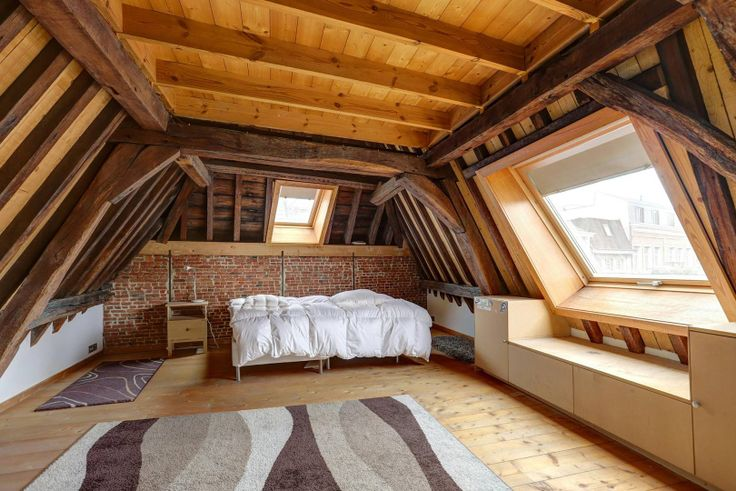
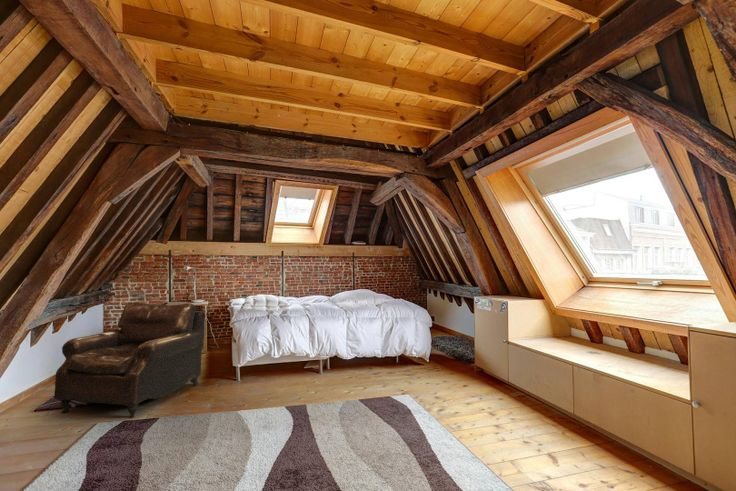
+ leather (137, 351)
